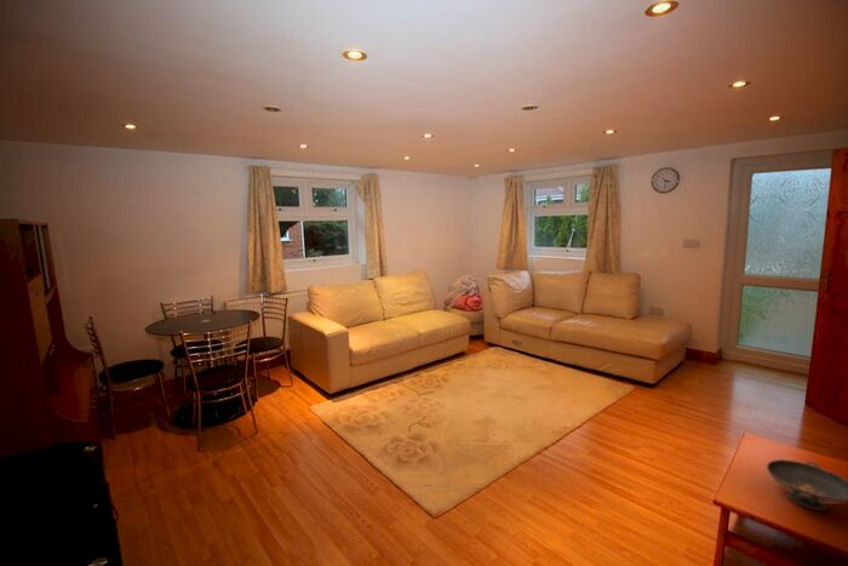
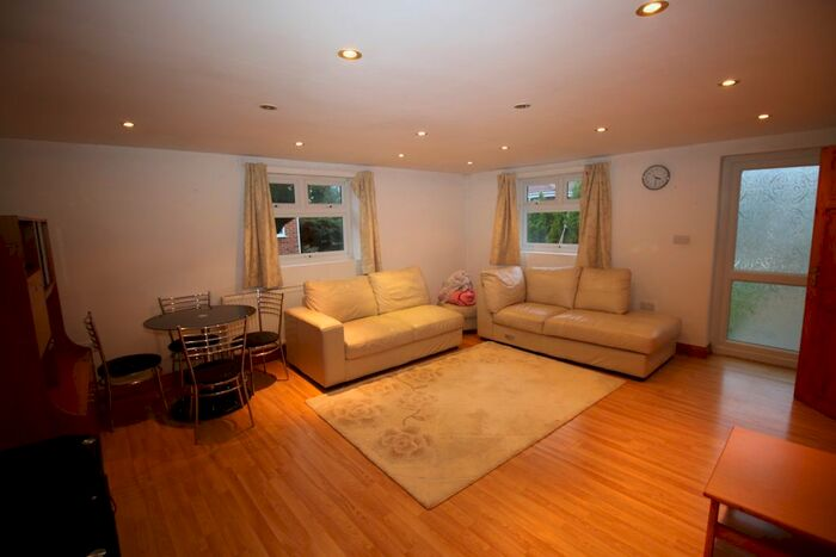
- decorative bowl (808, 488)
